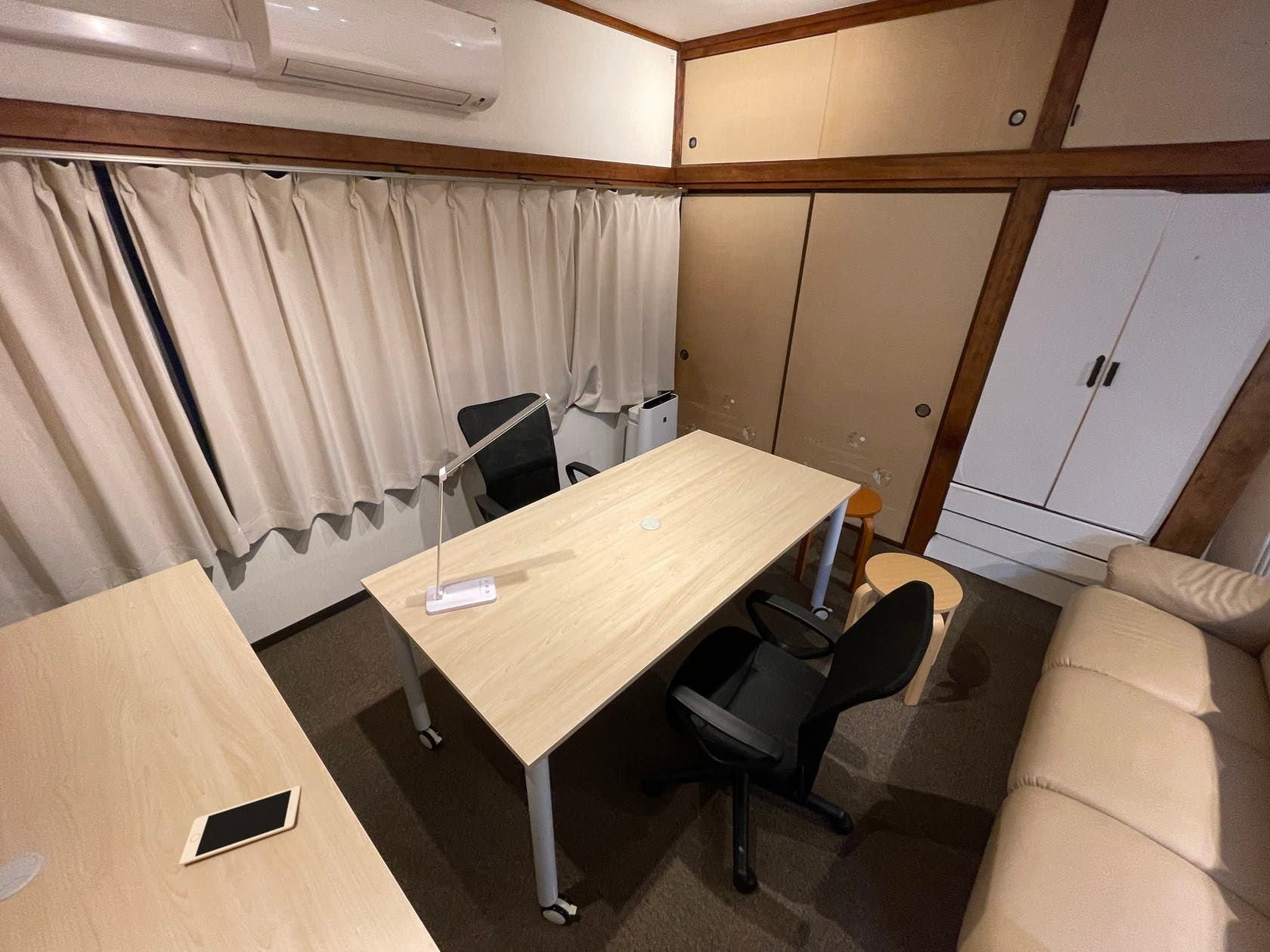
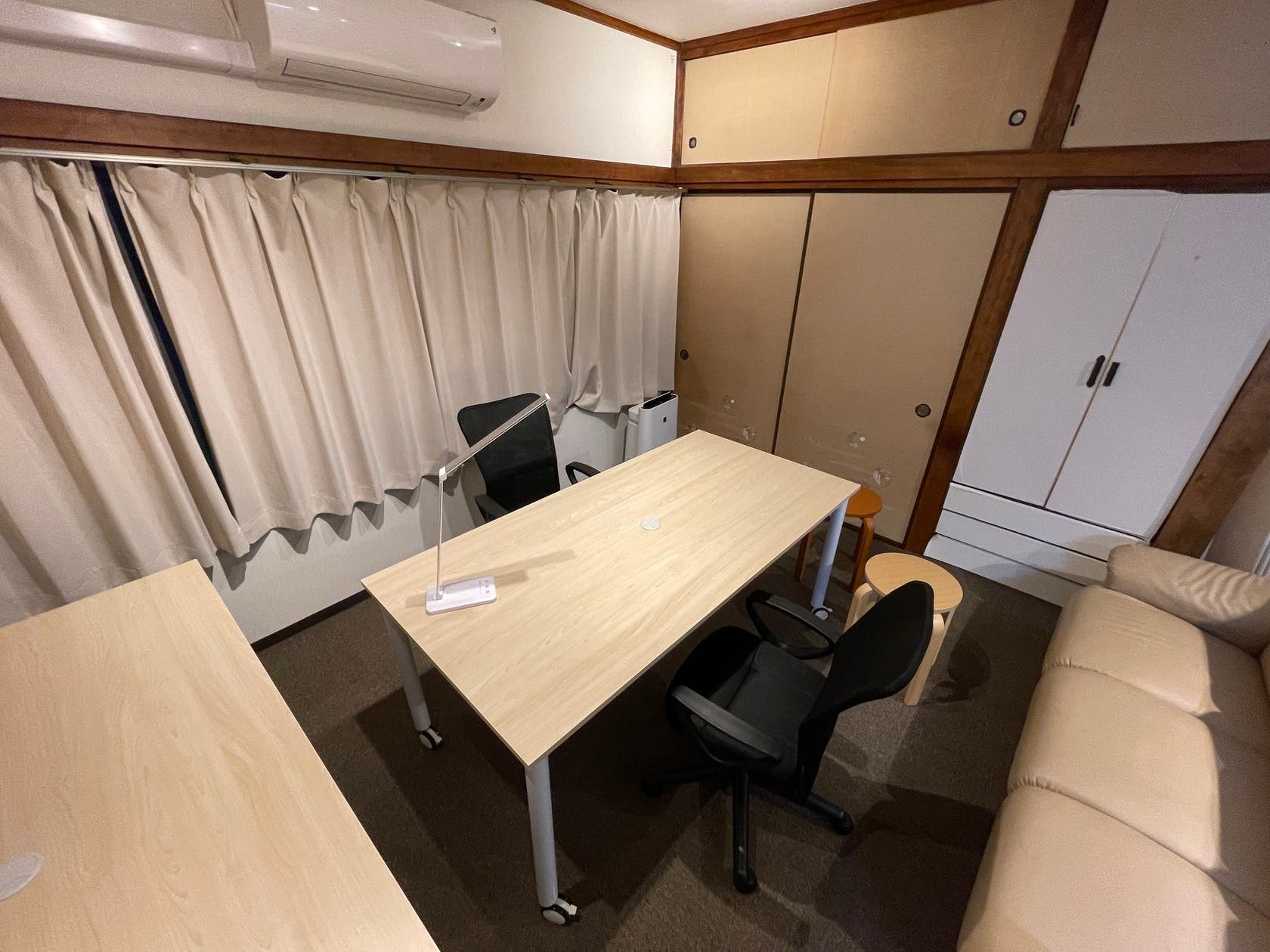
- cell phone (244, 823)
